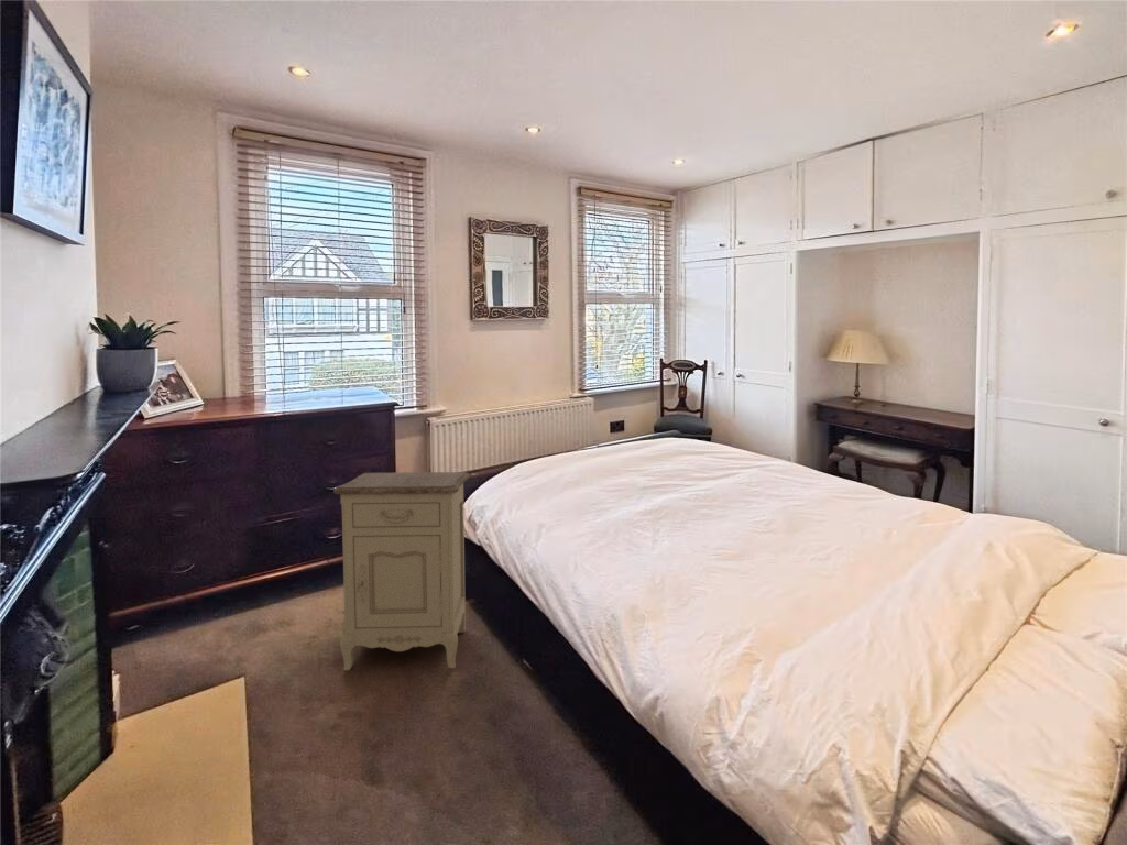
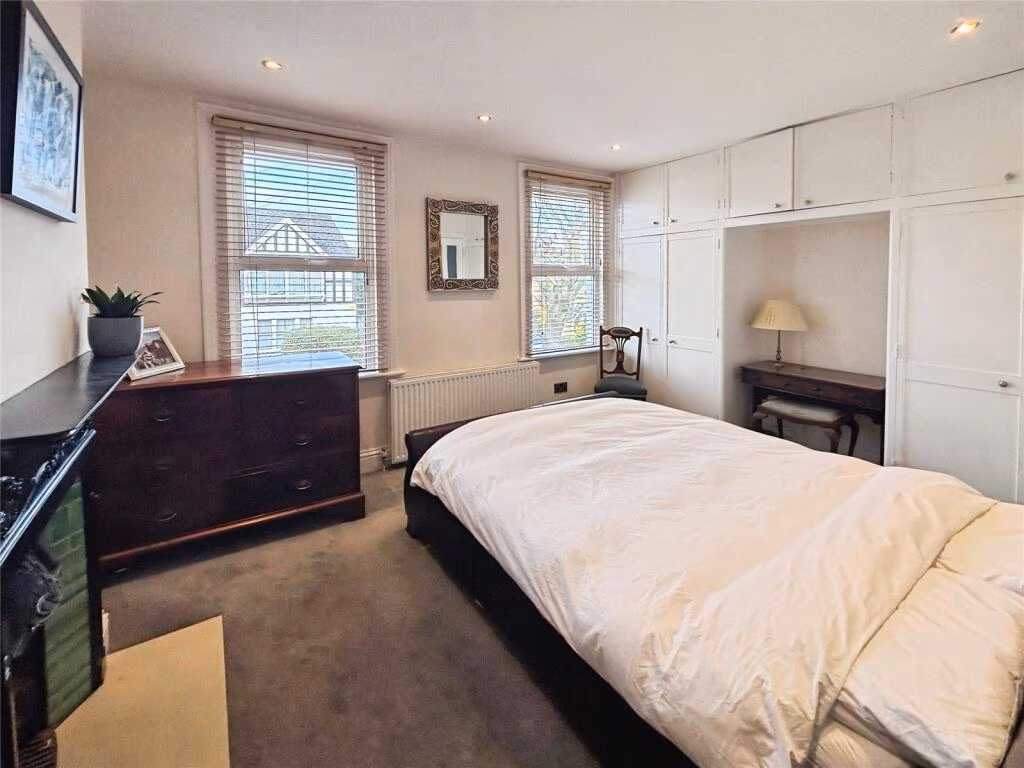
- nightstand (406, 567)
